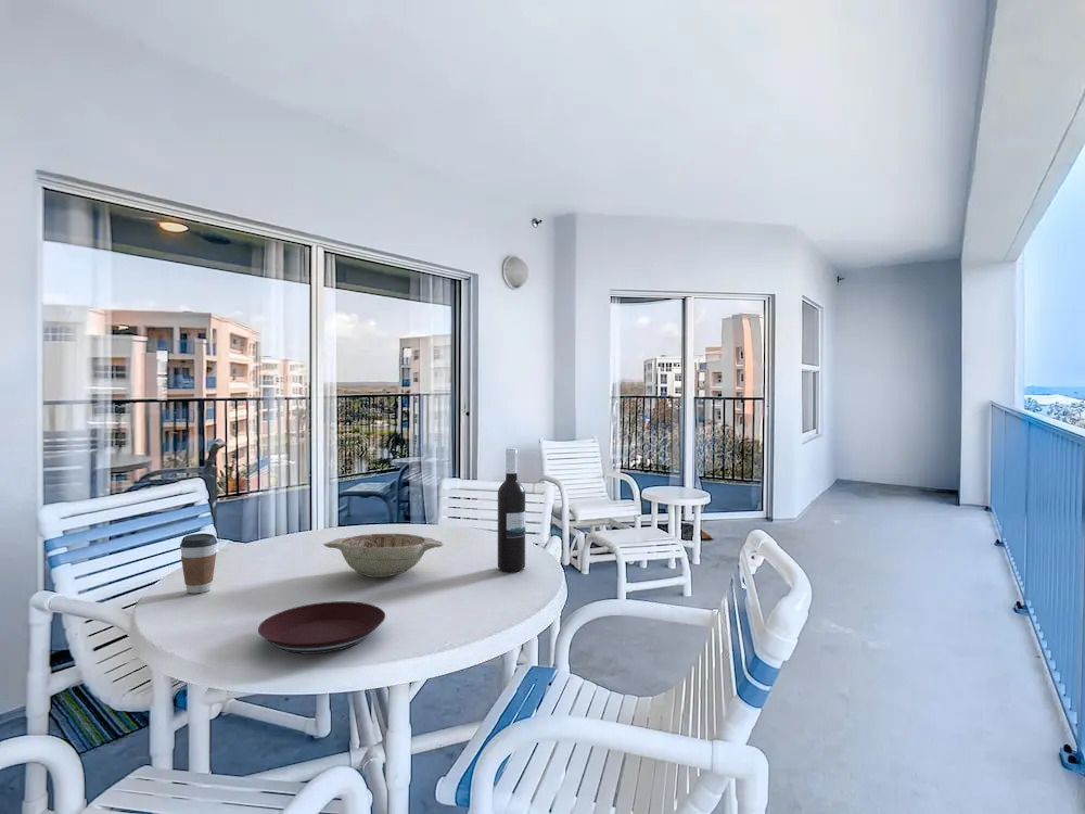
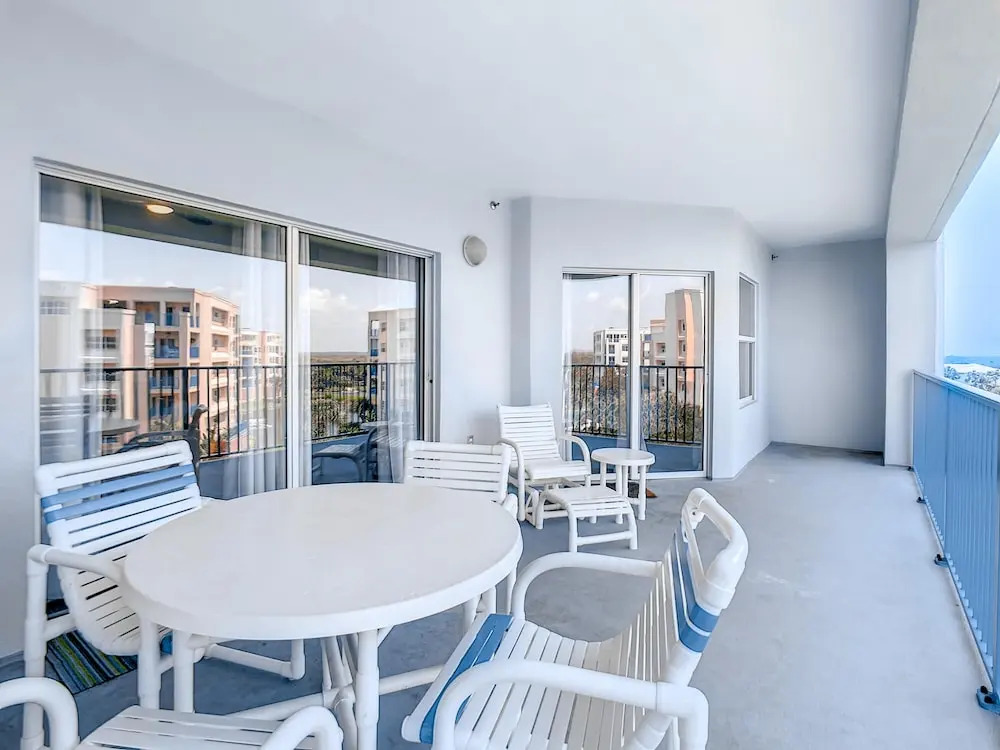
- wine bottle (511, 508)
- plate (323, 628)
- coffee cup (199, 562)
- decorative bowl (384, 555)
